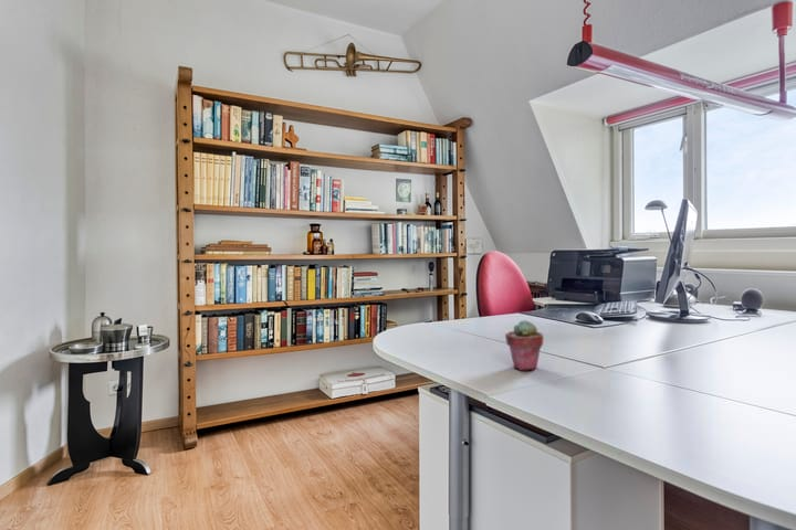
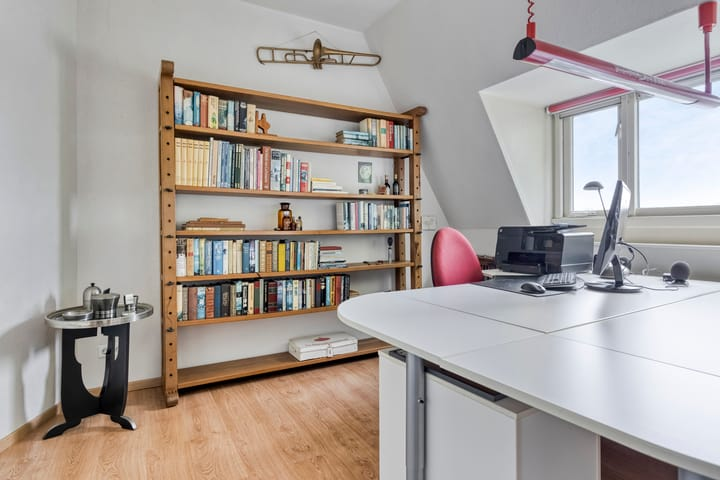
- potted succulent (524, 343)
